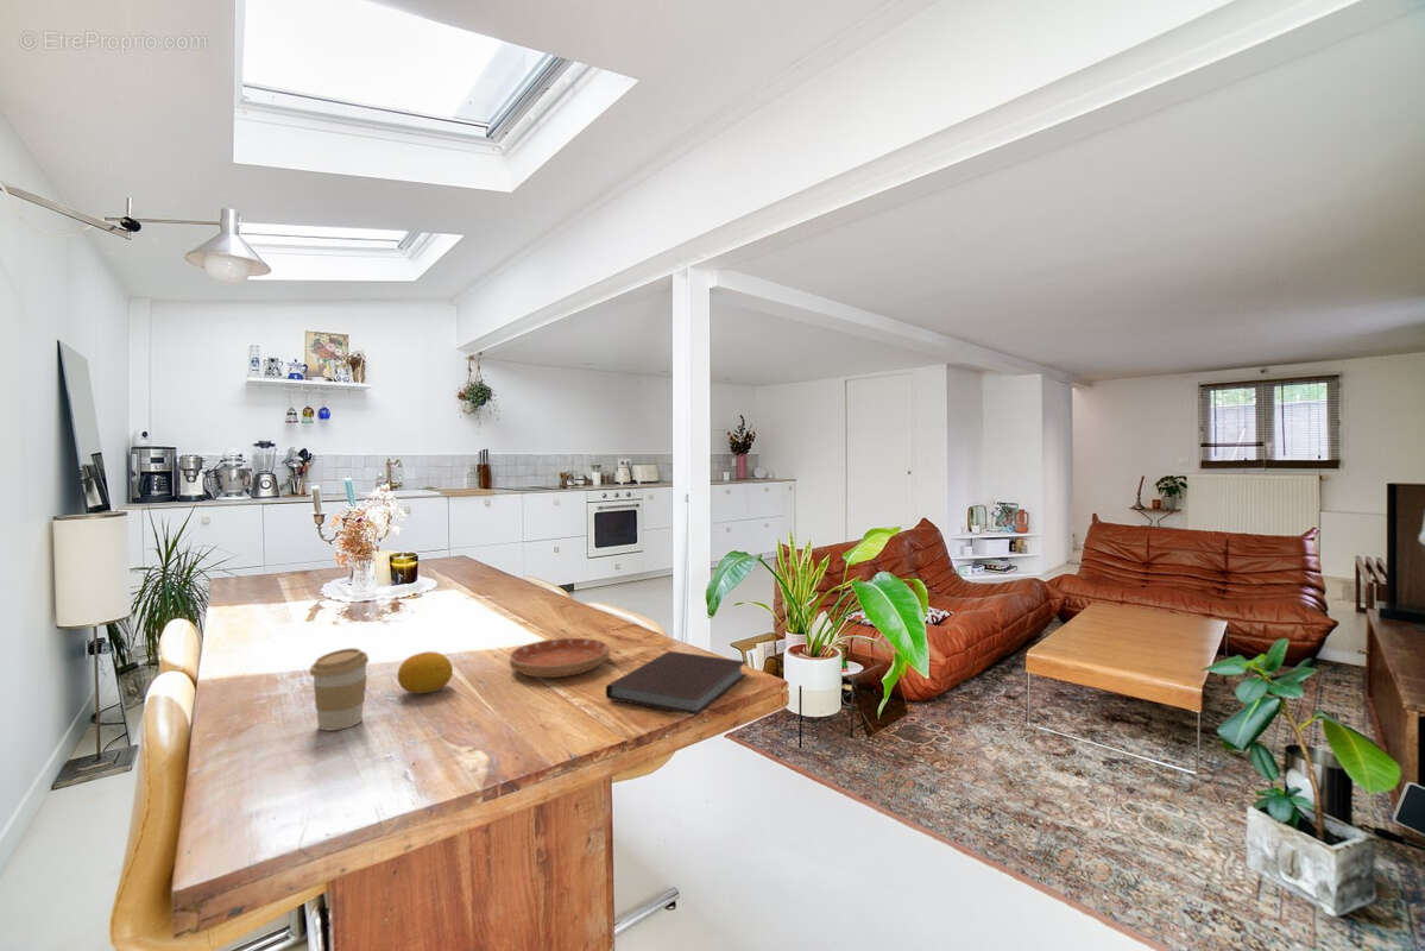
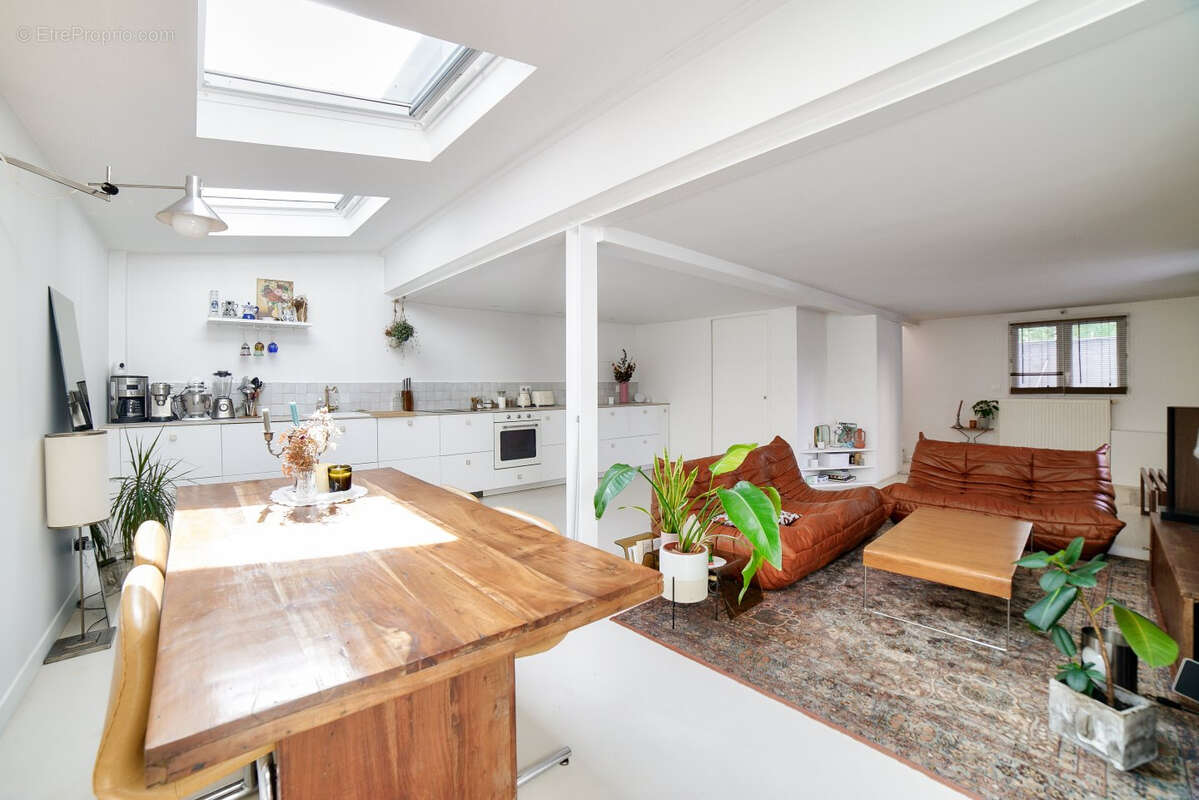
- saucer (560, 657)
- coffee cup (340, 687)
- fruit (425, 672)
- notebook (680, 679)
